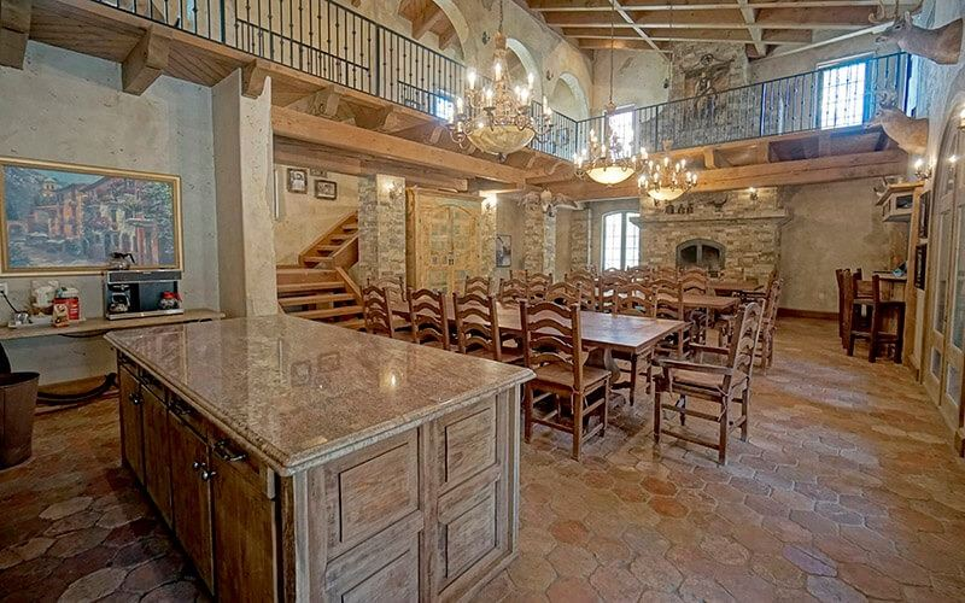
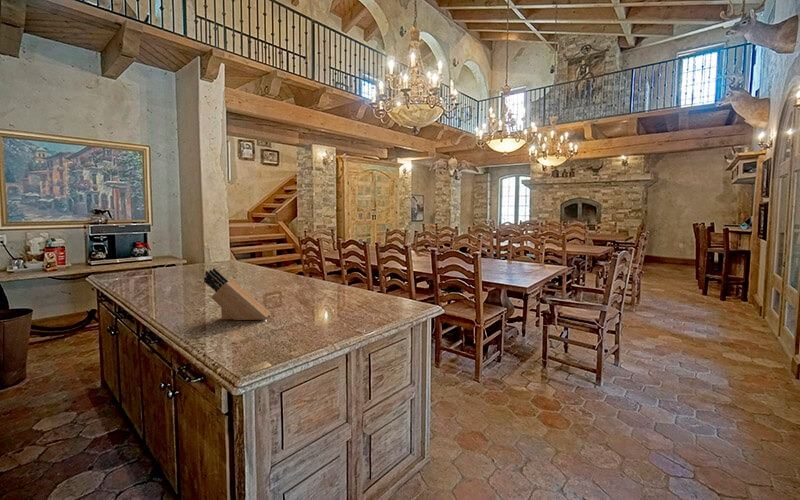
+ knife block (236, 293)
